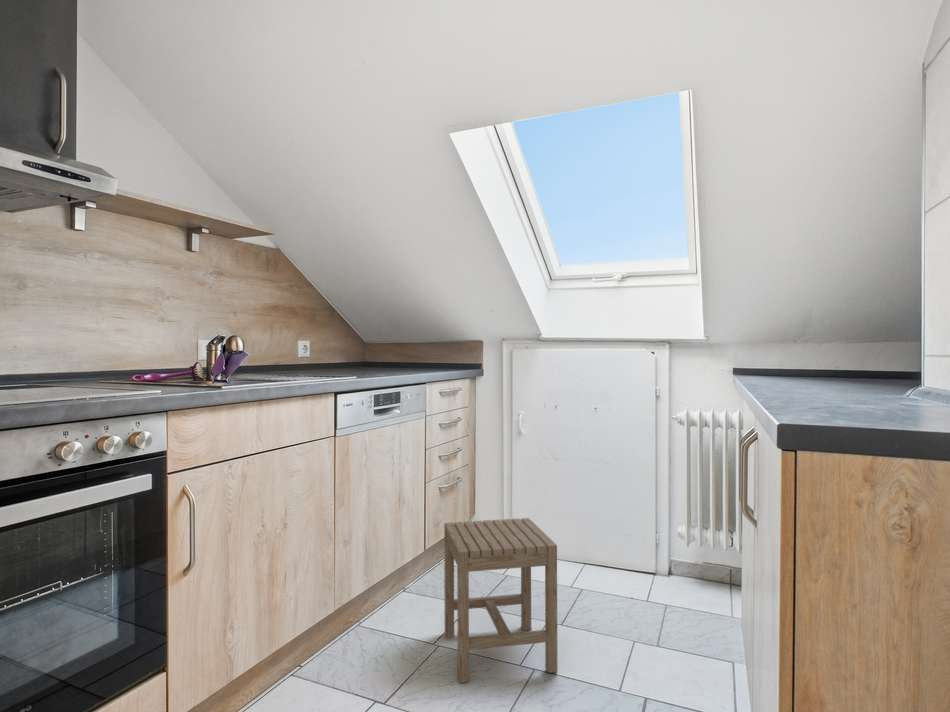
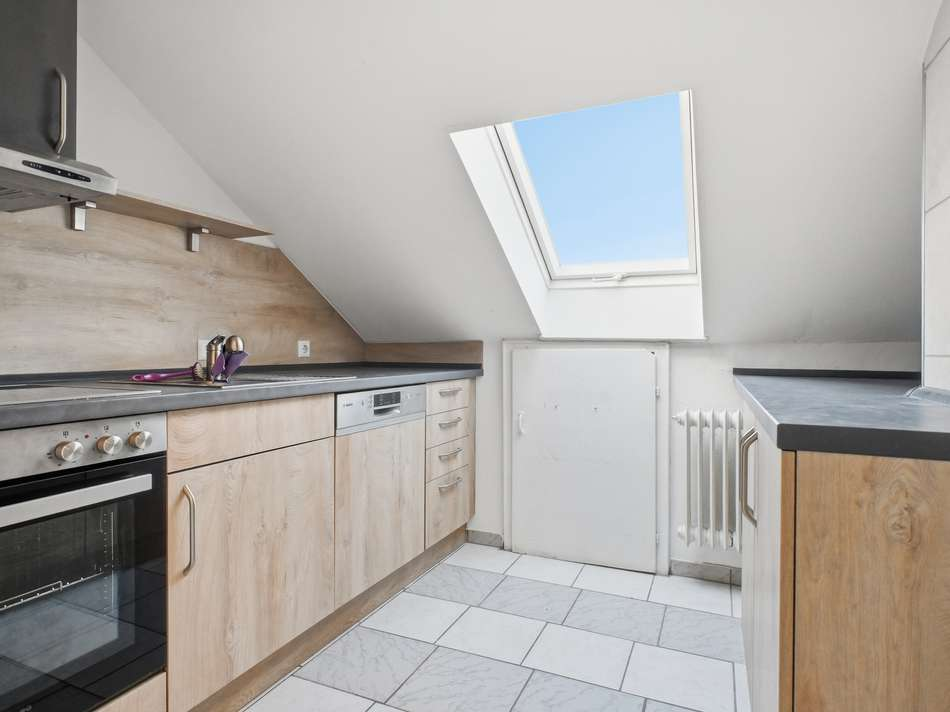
- stool (497, 596)
